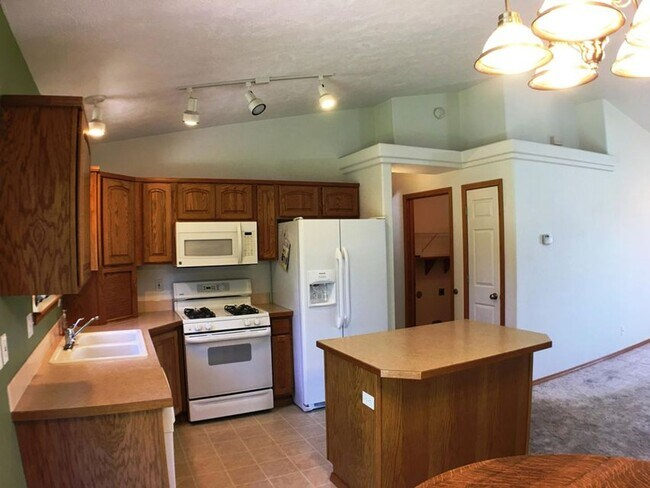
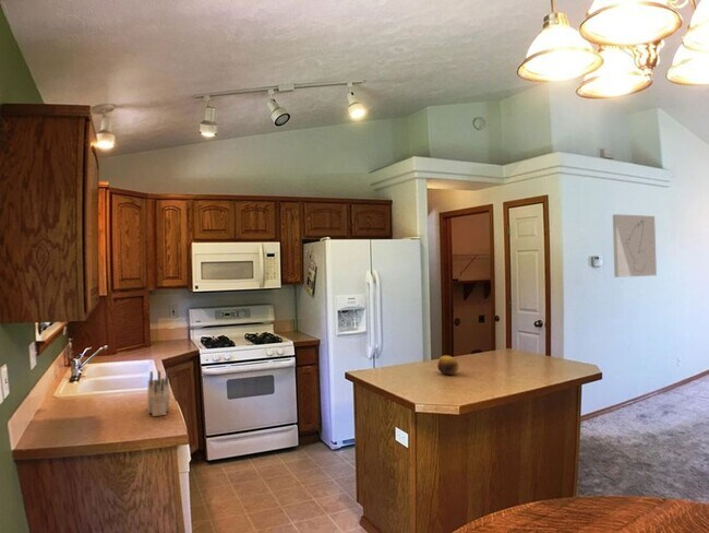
+ knife block (158, 389)
+ fruit (447, 364)
+ wall art (635, 246)
